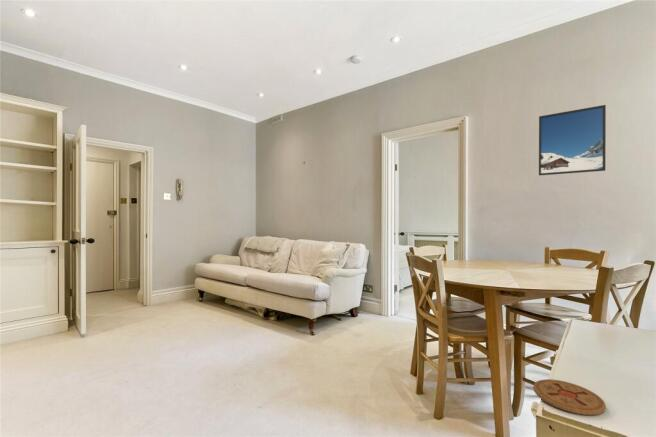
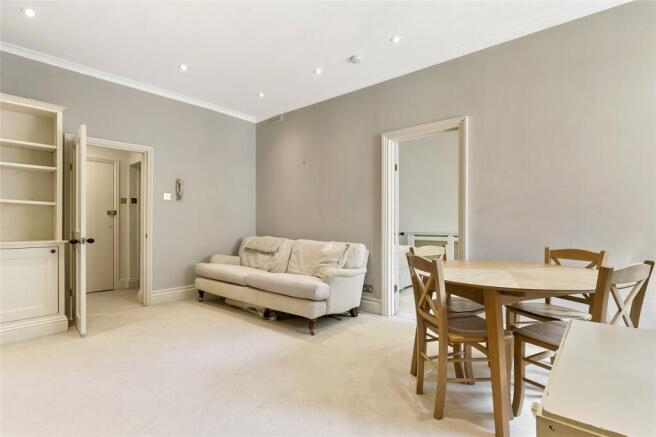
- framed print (570, 142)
- coaster (567, 395)
